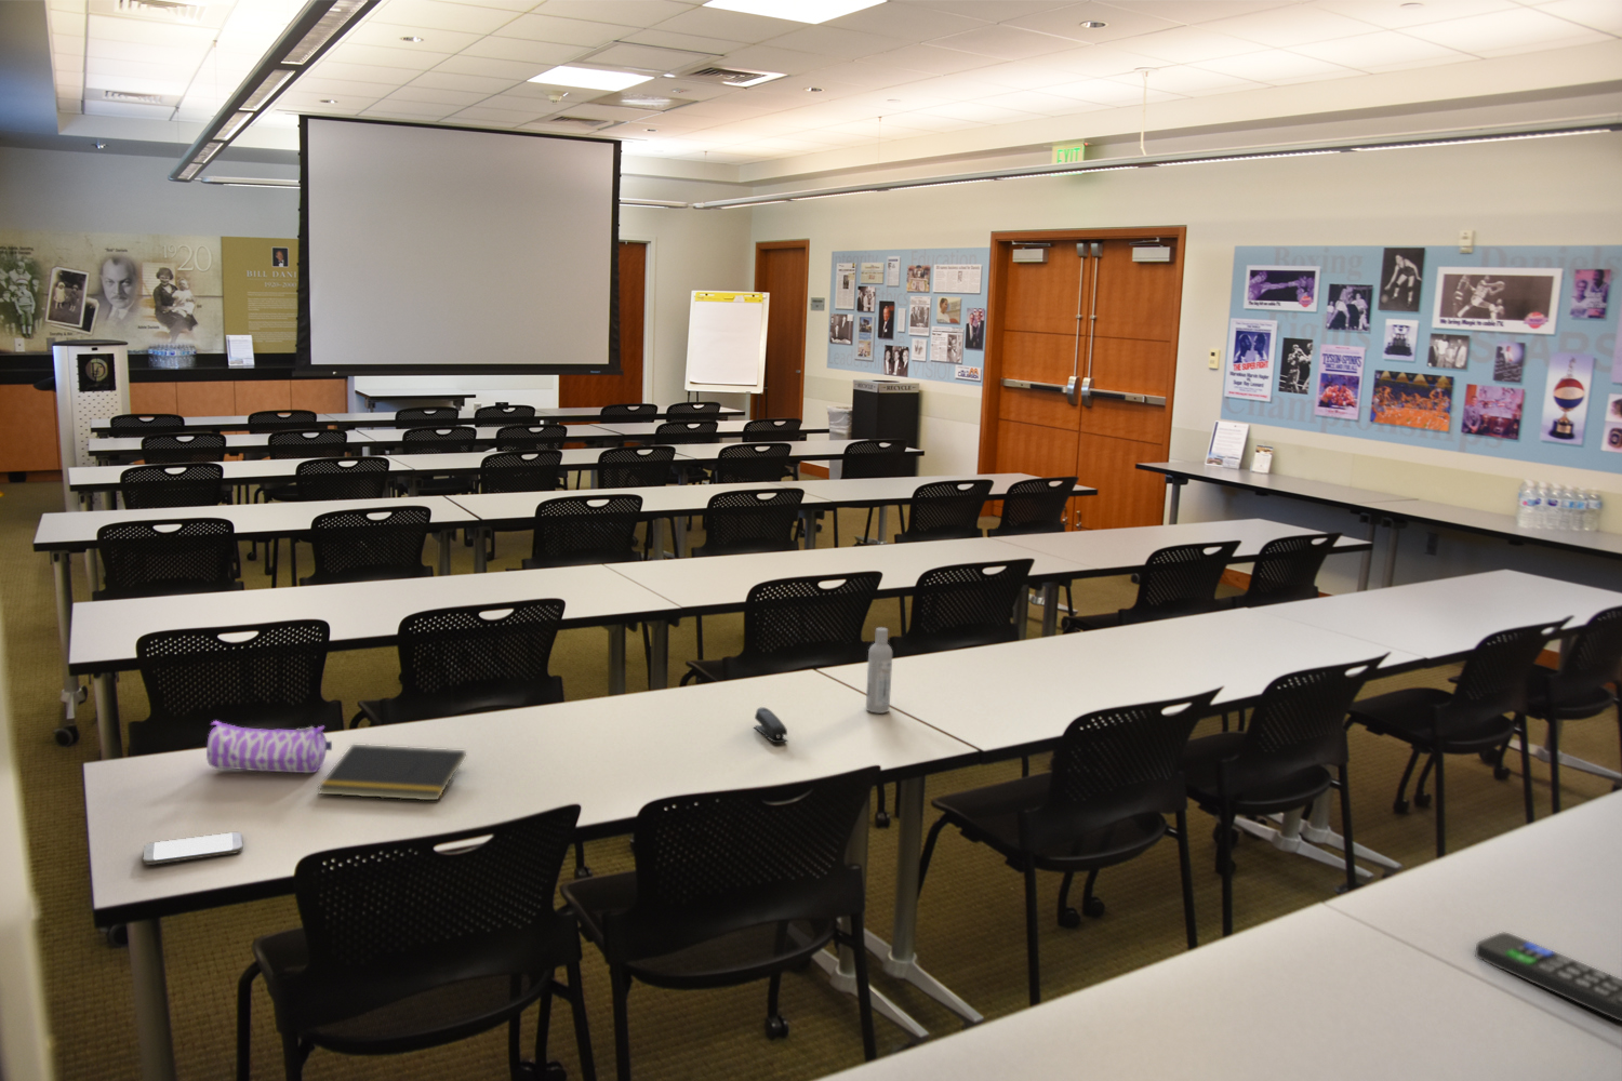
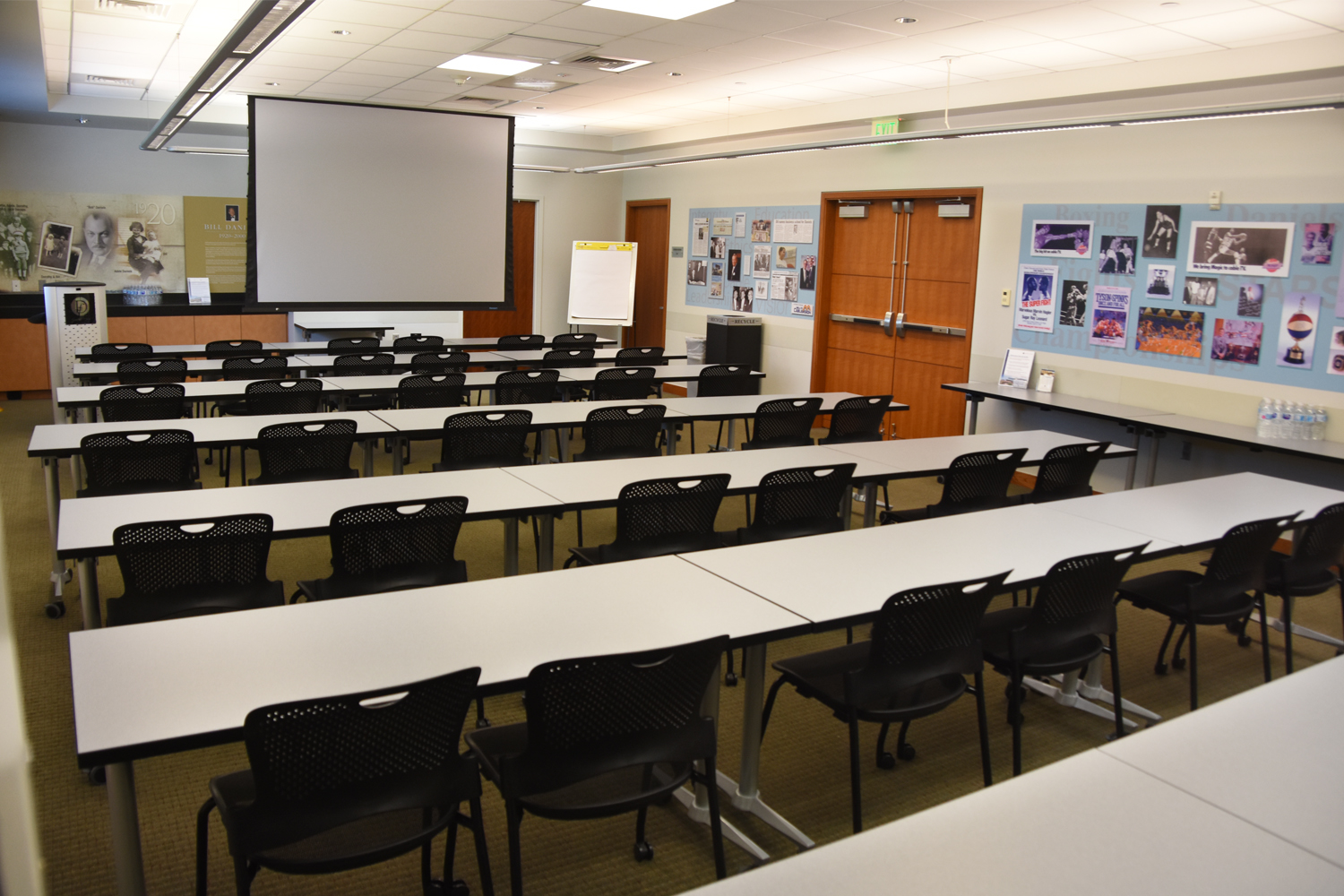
- bottle (879, 670)
- notepad (393, 771)
- stapler (770, 724)
- remote control (1560, 972)
- smartphone (193, 847)
- pencil case (267, 747)
